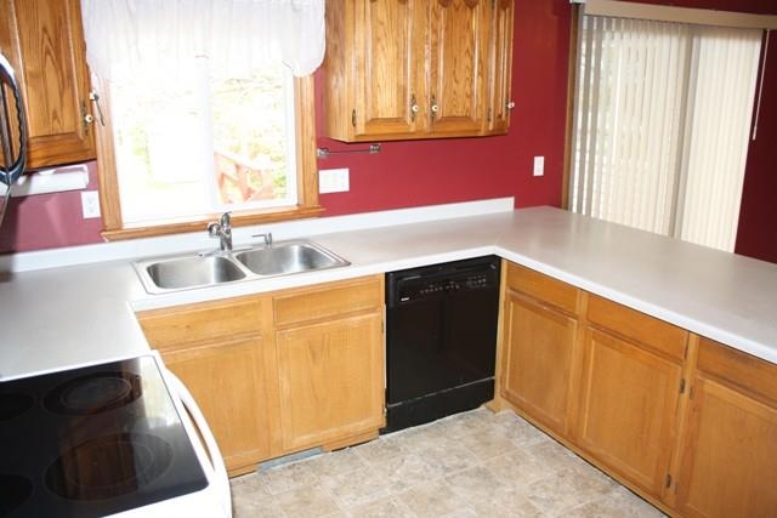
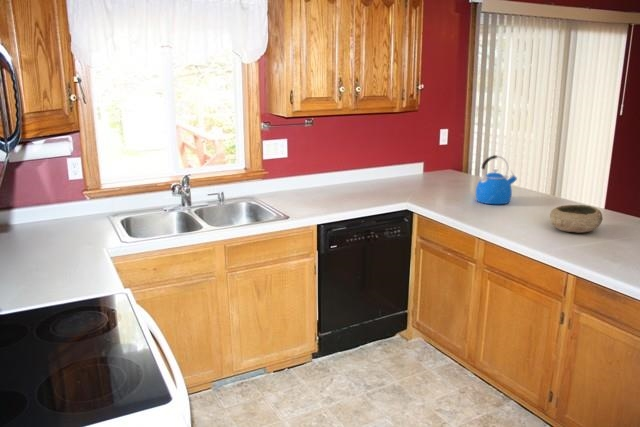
+ kettle (498, 178)
+ bowl (575, 219)
